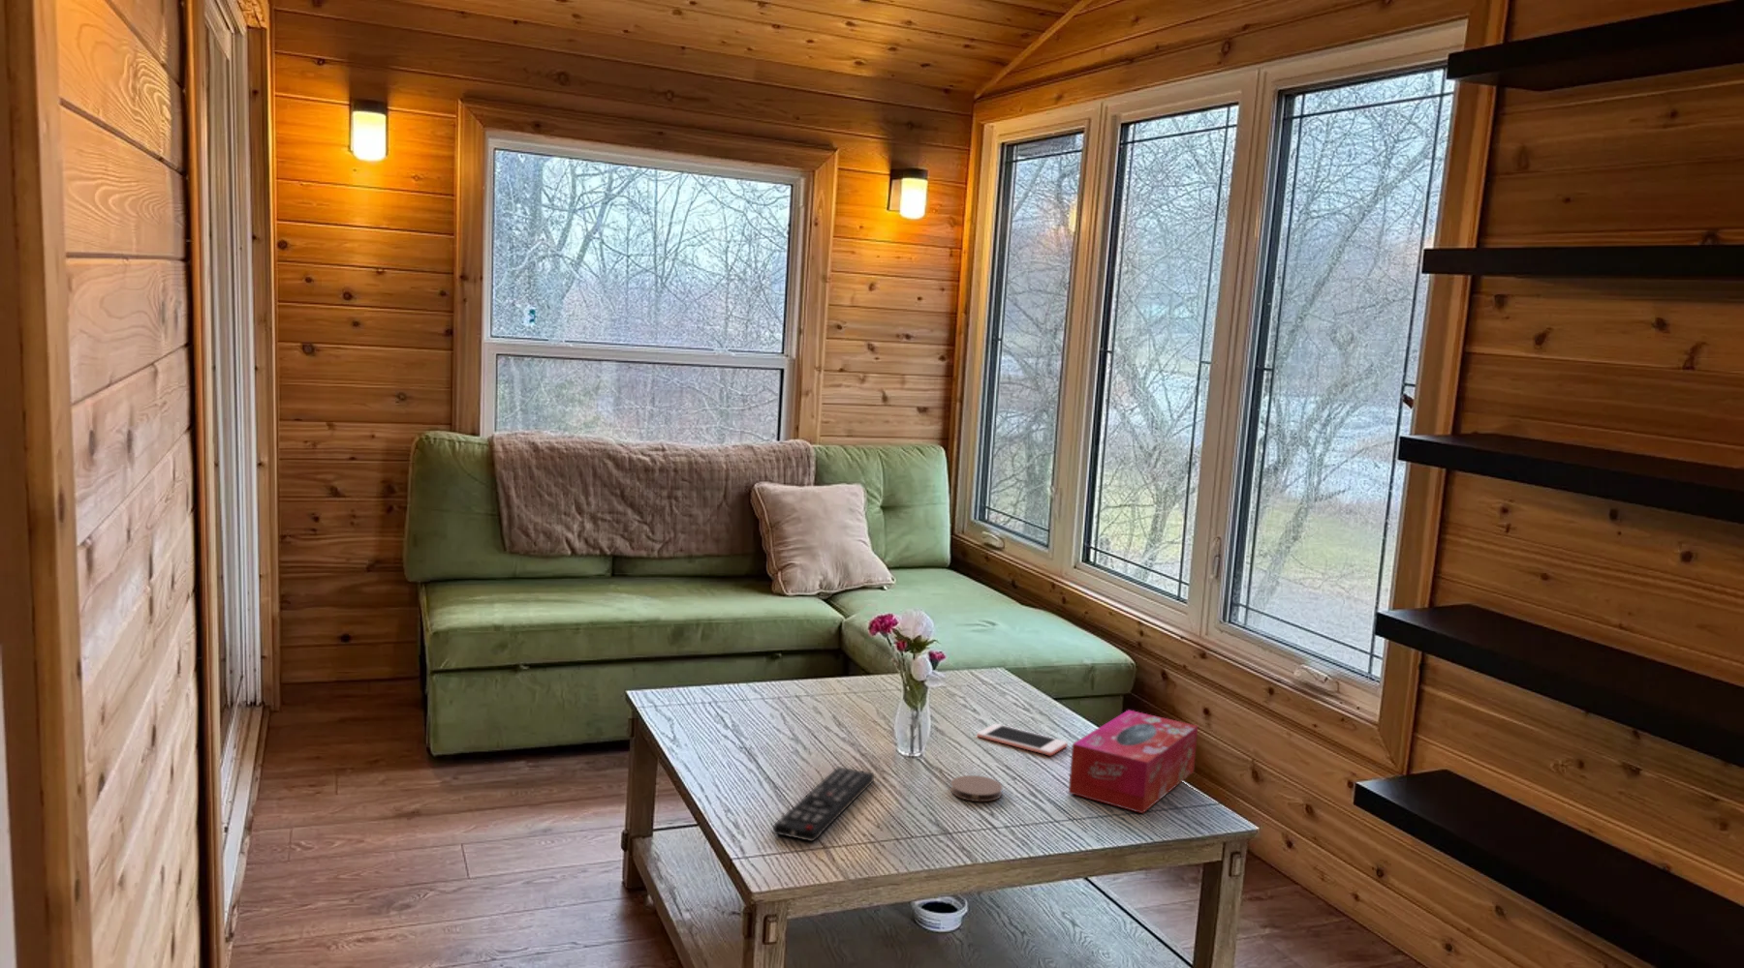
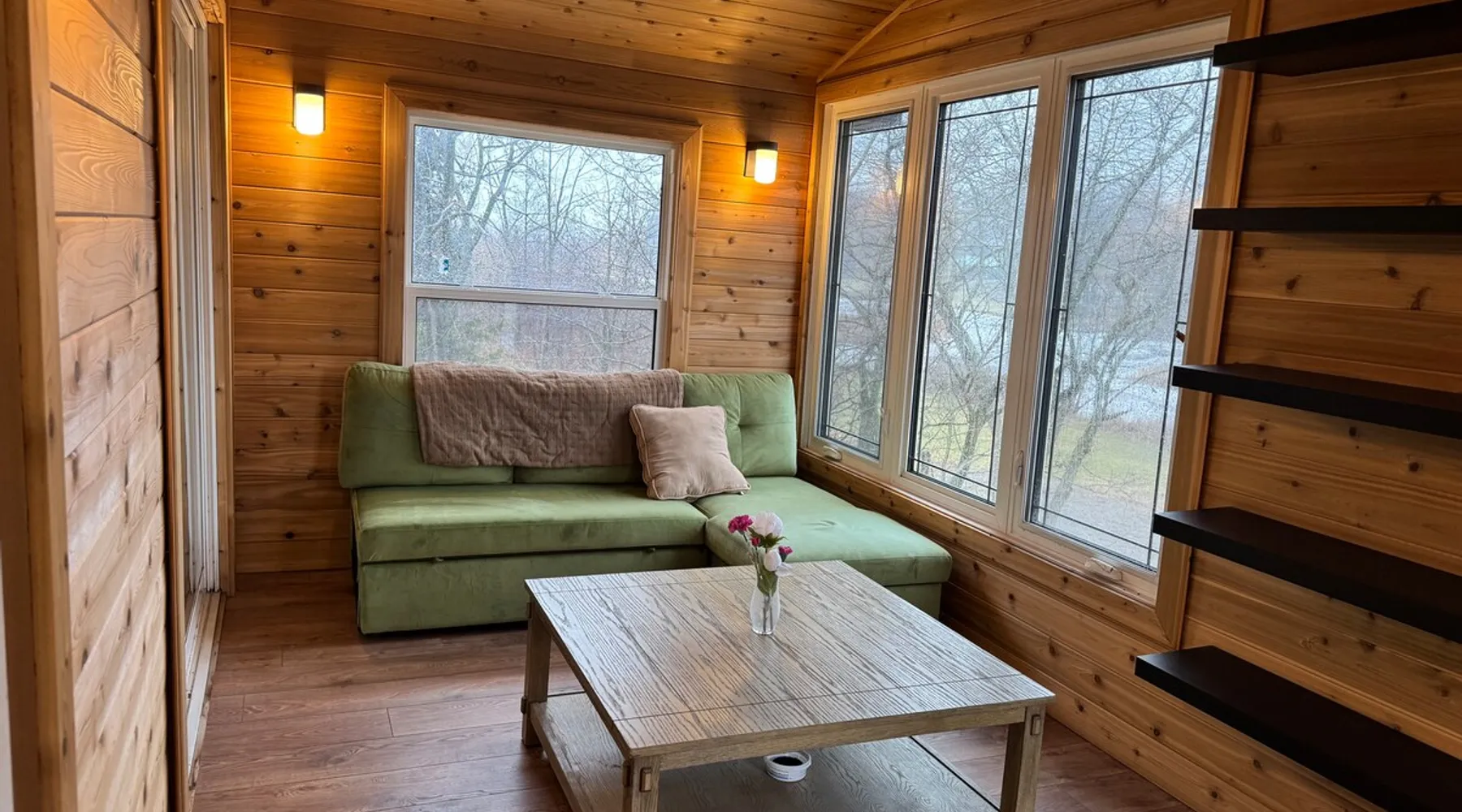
- remote control (825, 801)
- cell phone (1021, 739)
- tissue box (1134, 758)
- coaster (976, 788)
